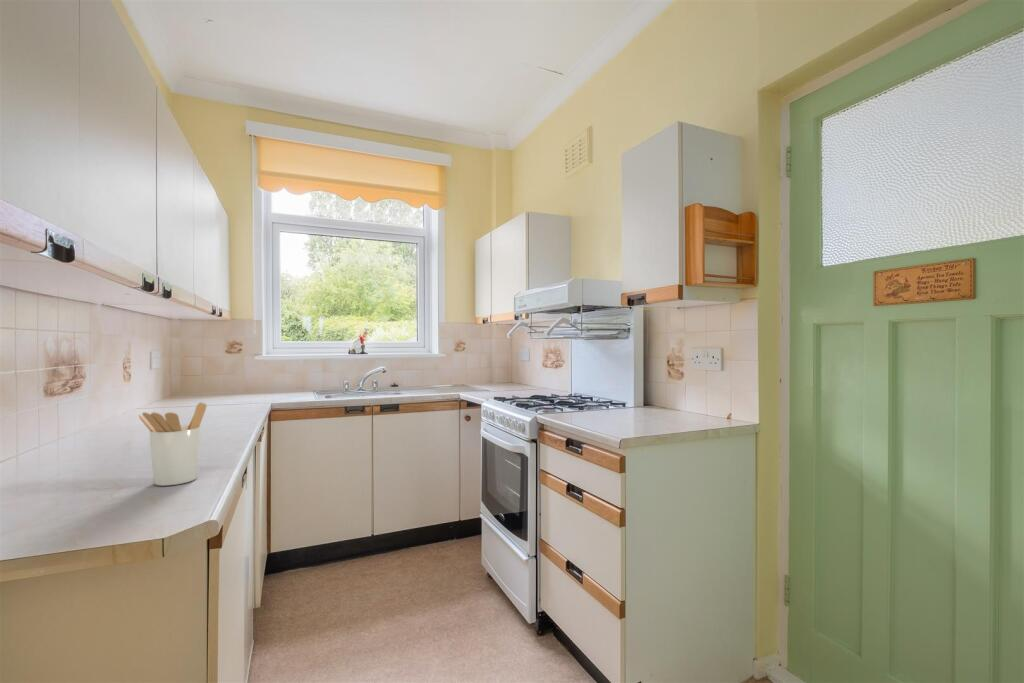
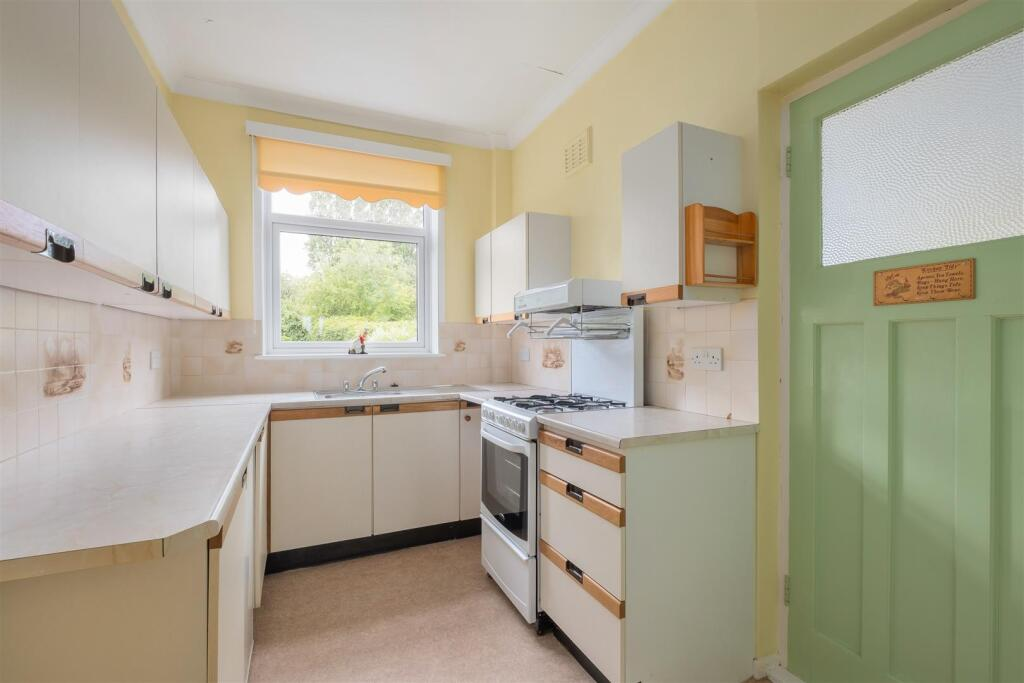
- utensil holder (171, 443)
